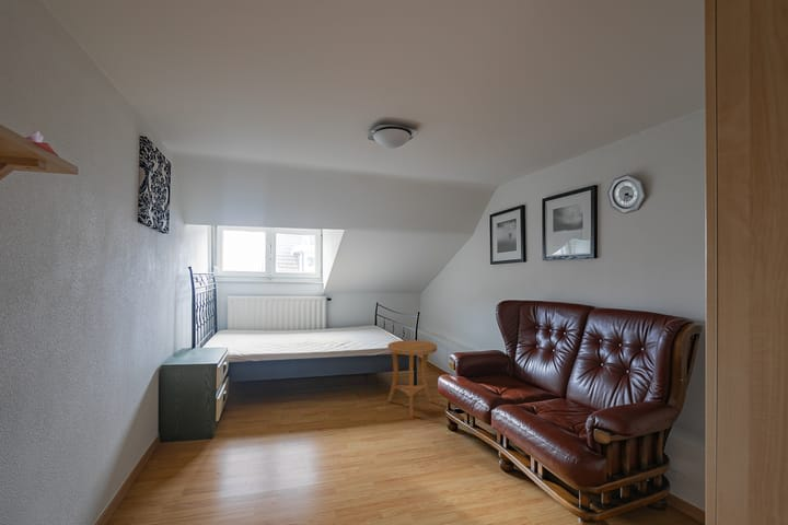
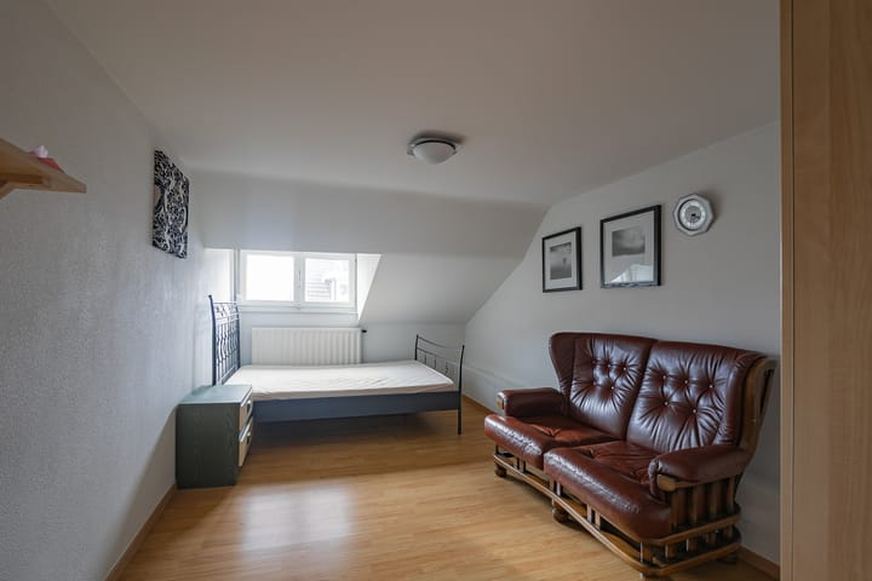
- side table (412, 375)
